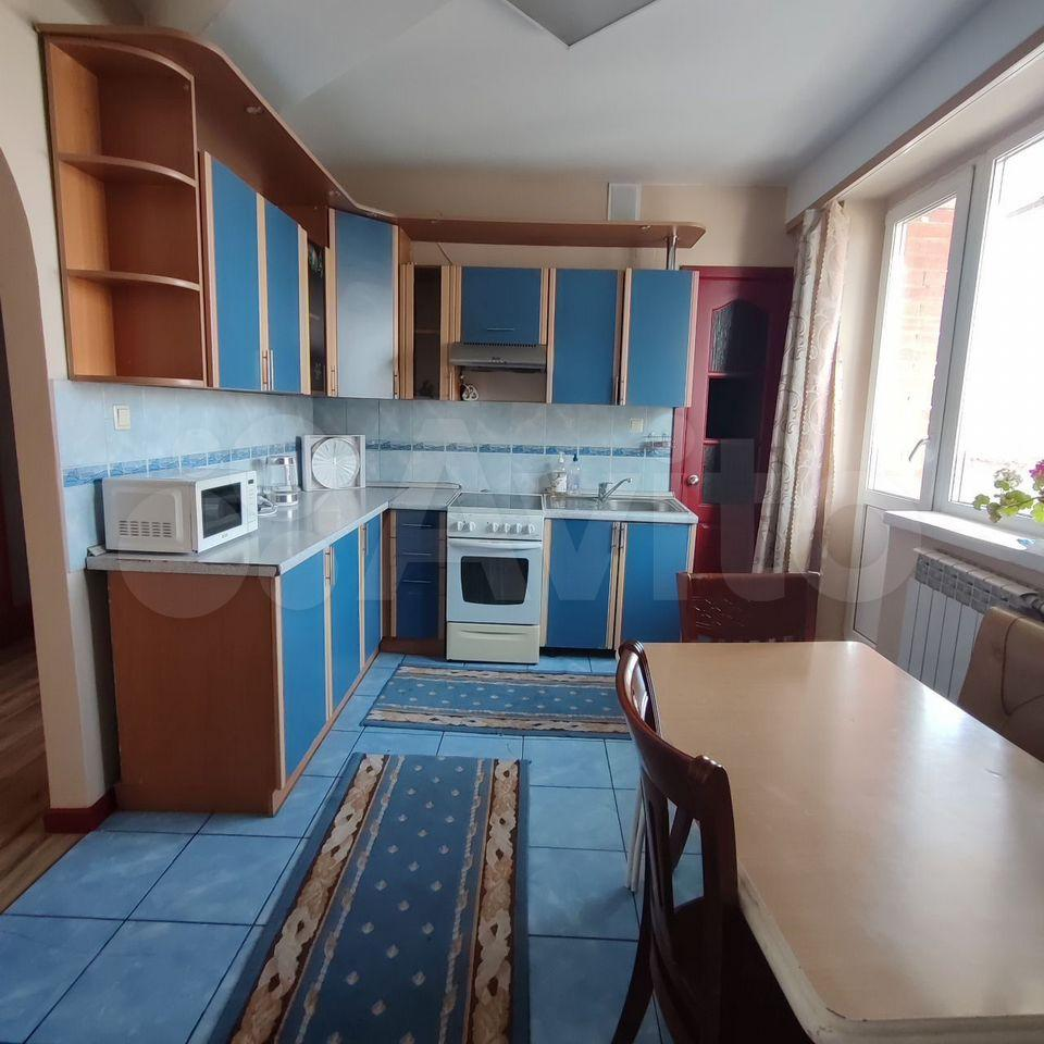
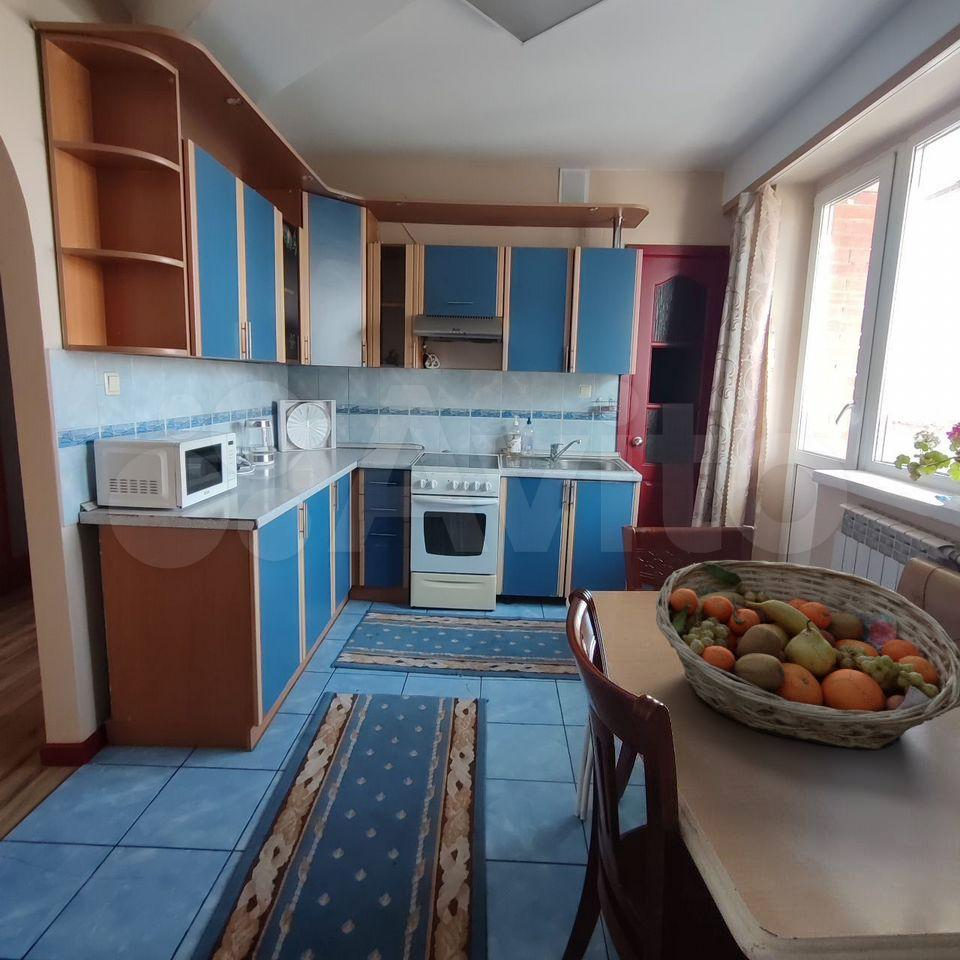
+ fruit basket (793, 644)
